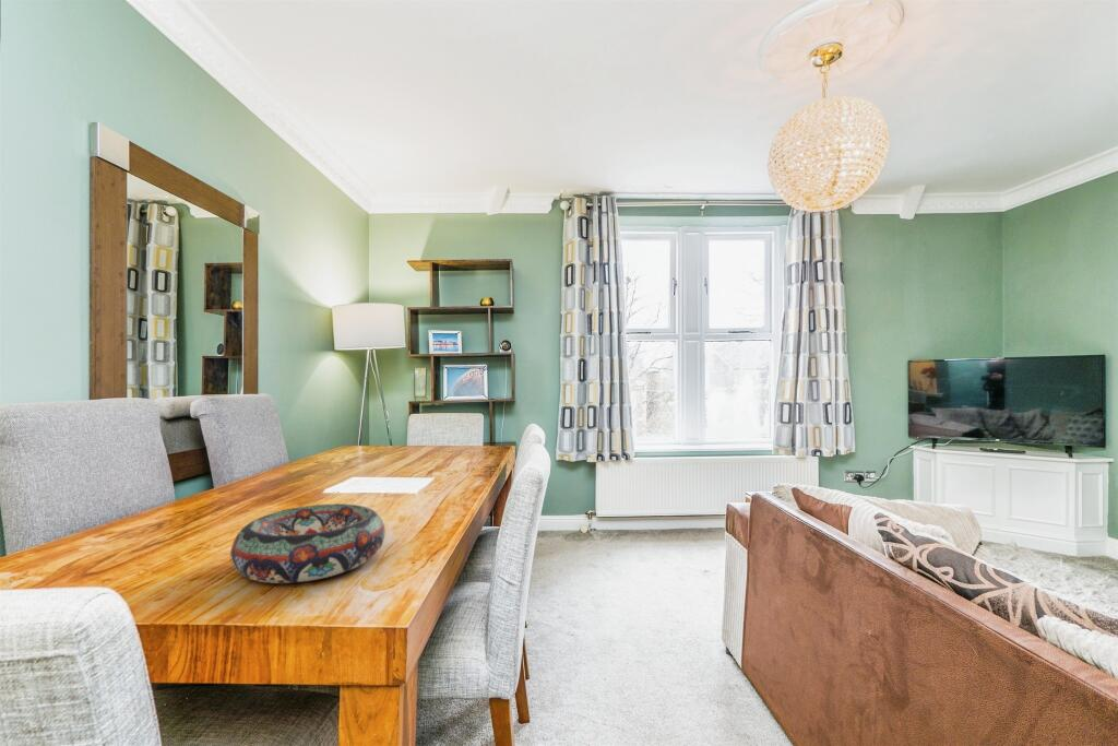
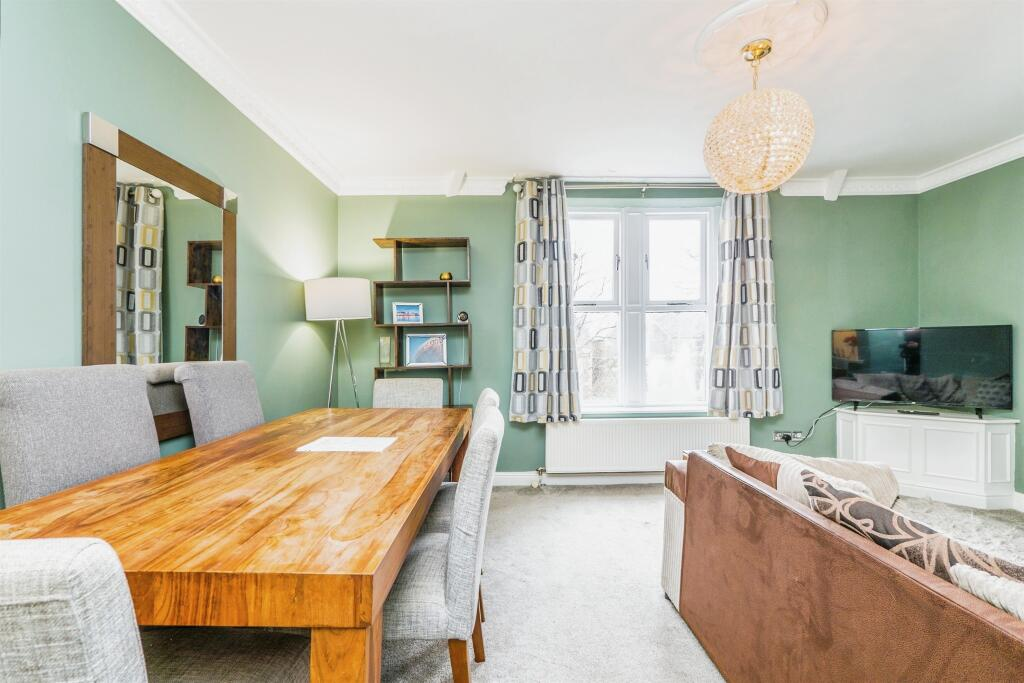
- decorative bowl (312, 540)
